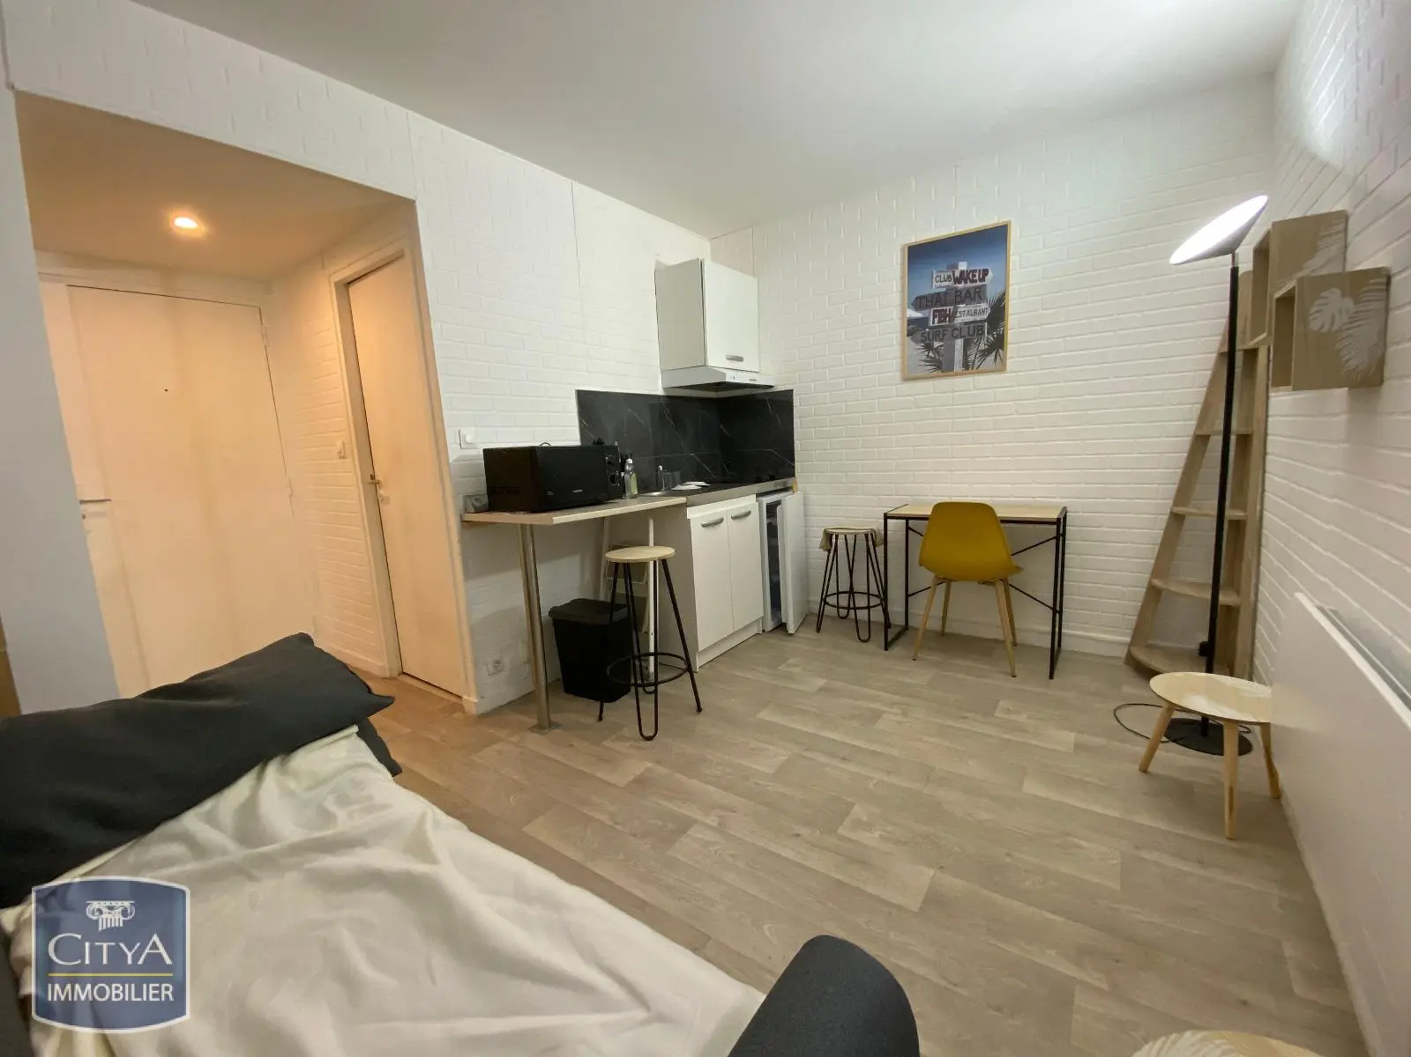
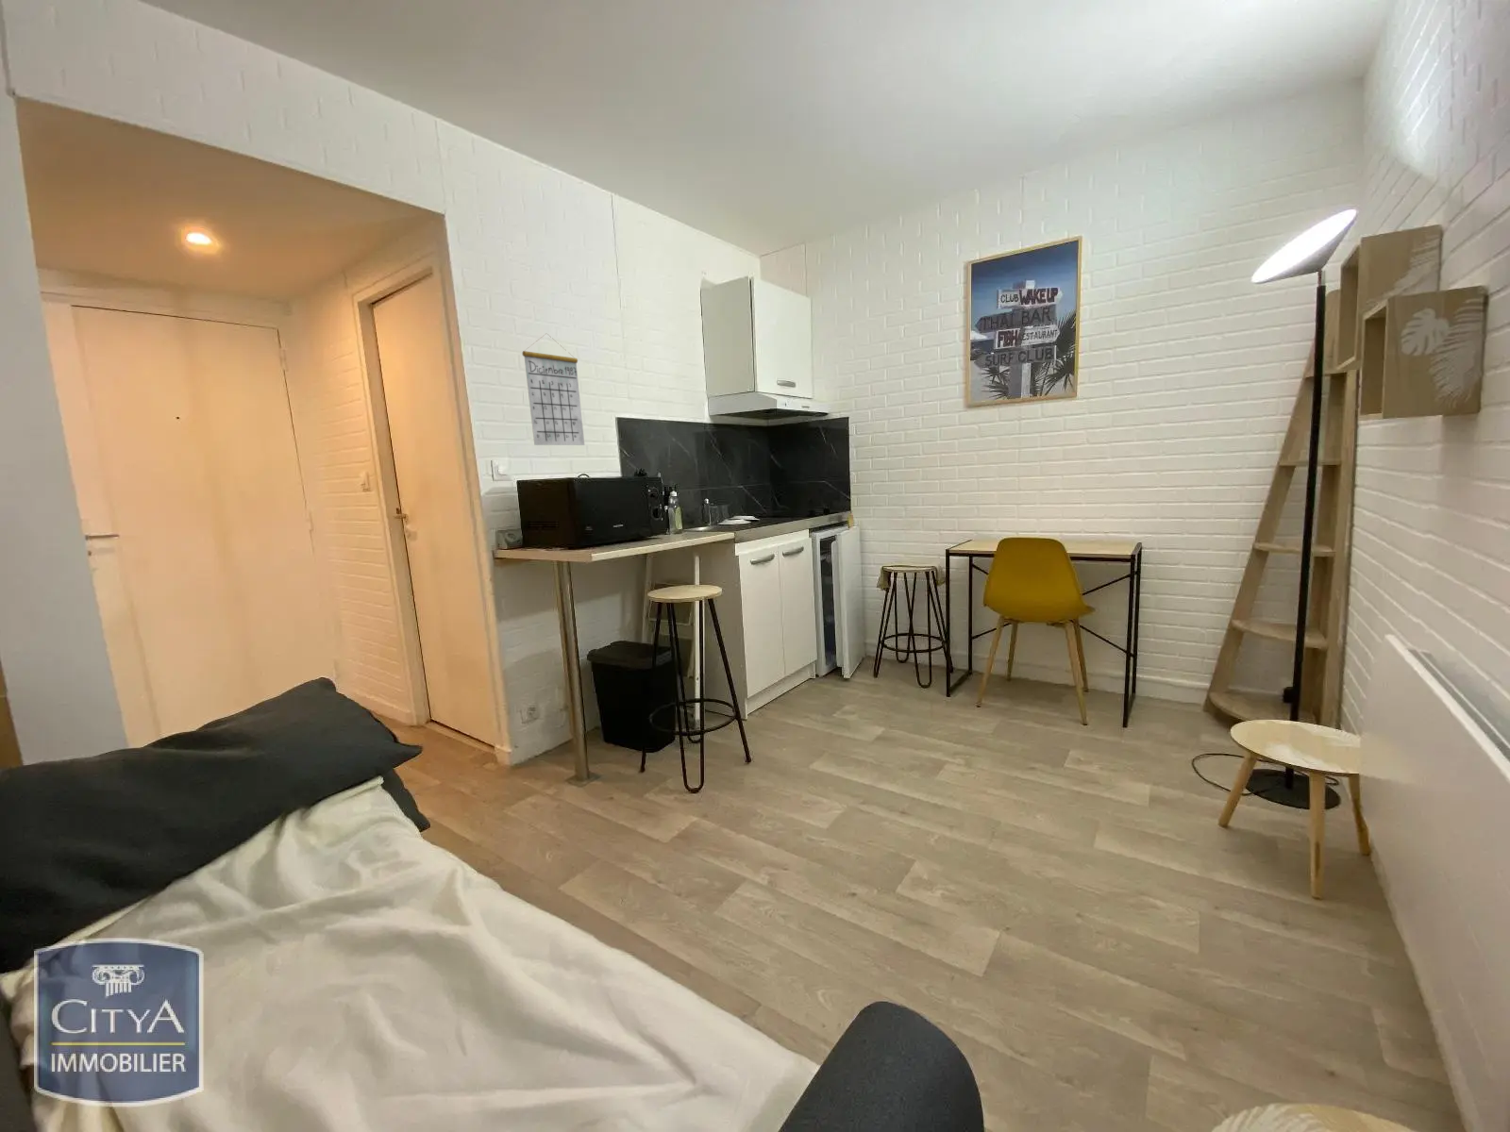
+ calendar (554, 389)
